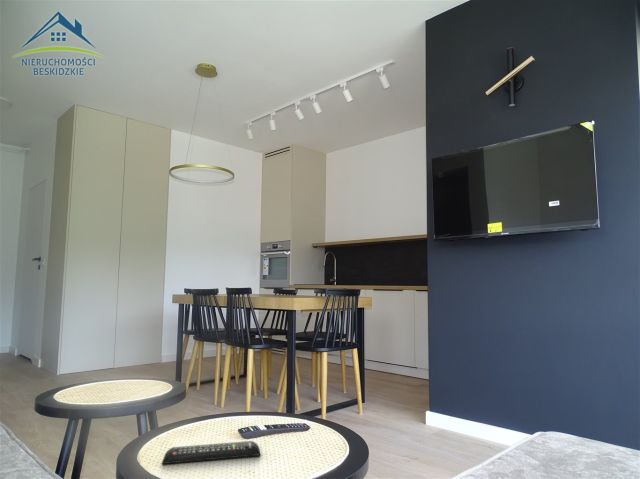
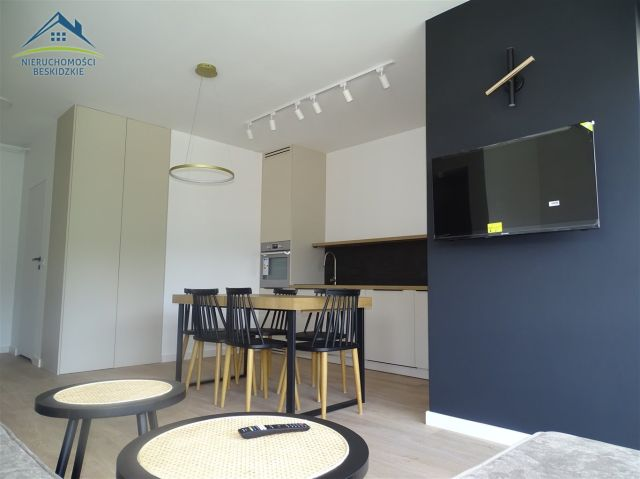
- remote control (212, 452)
